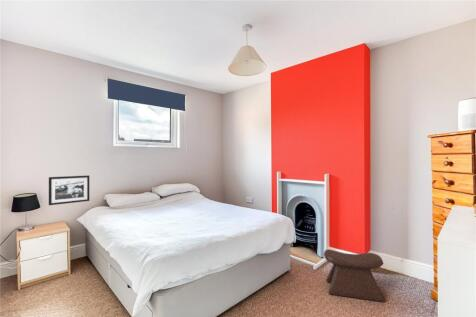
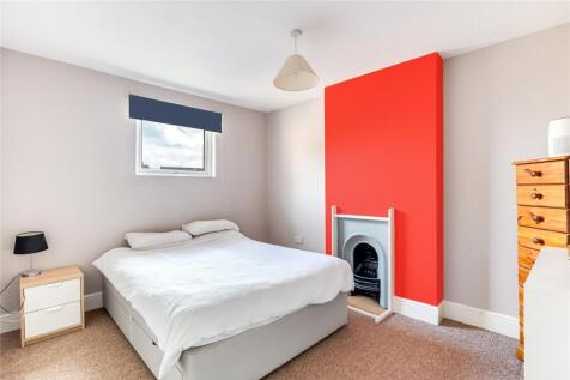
- stool (352, 272)
- picture frame (70, 189)
